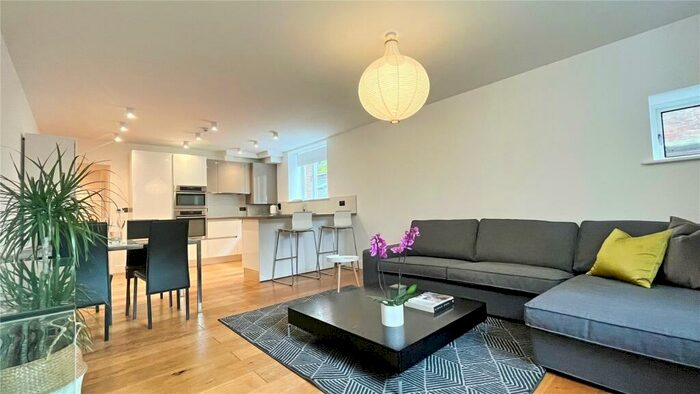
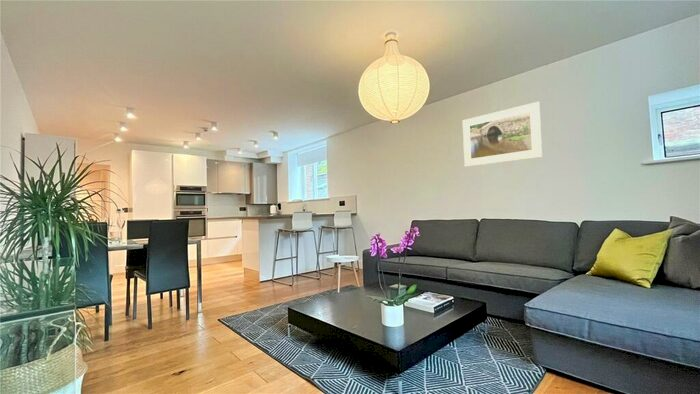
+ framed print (498, 137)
